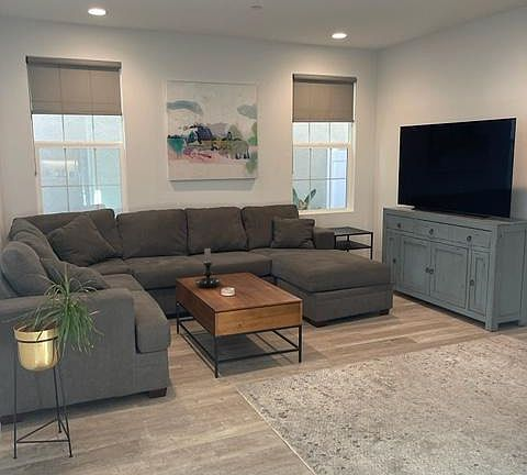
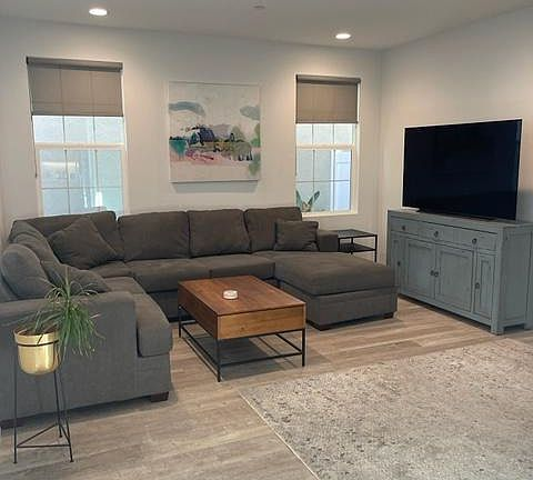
- candle holder (208, 265)
